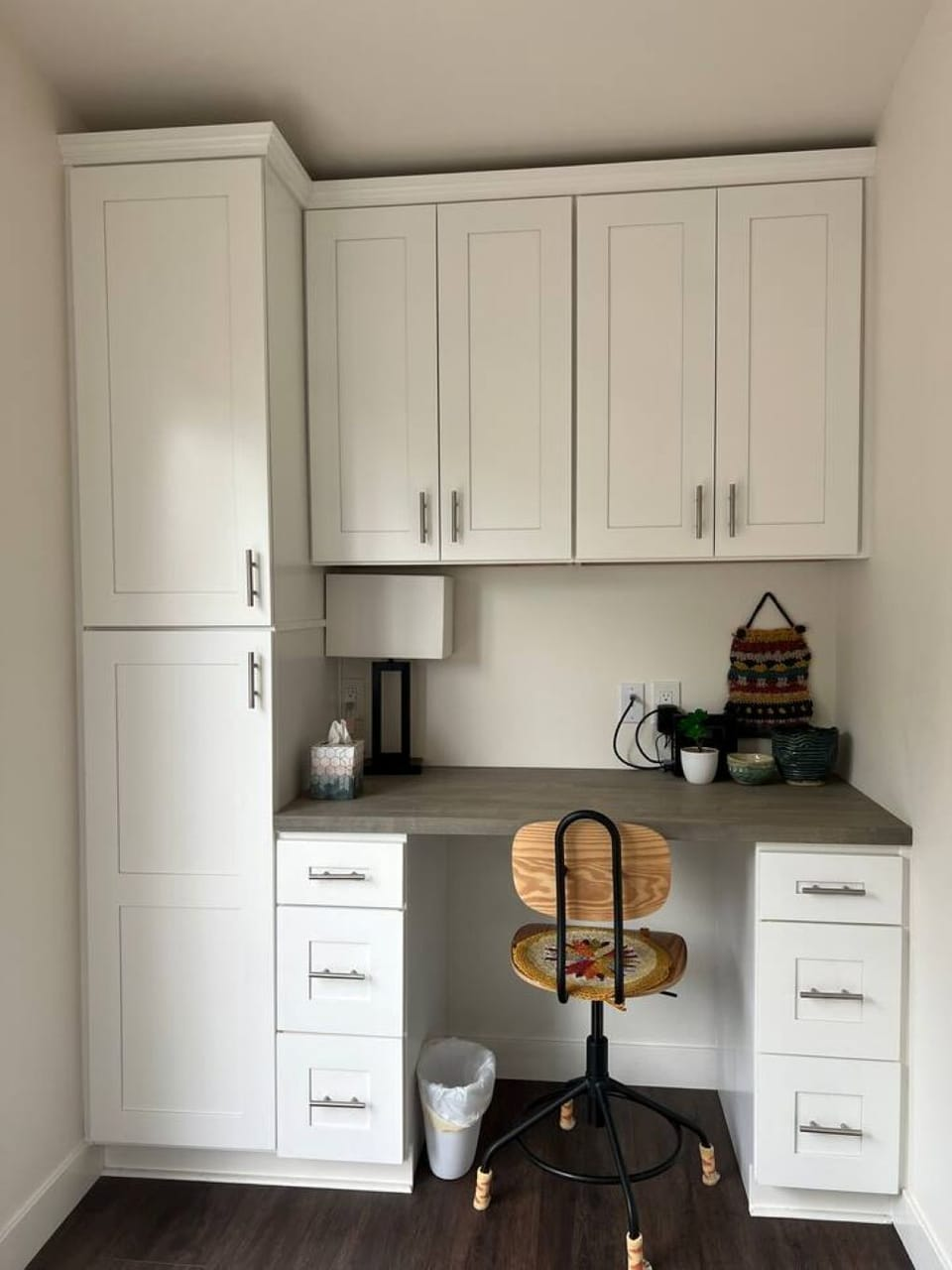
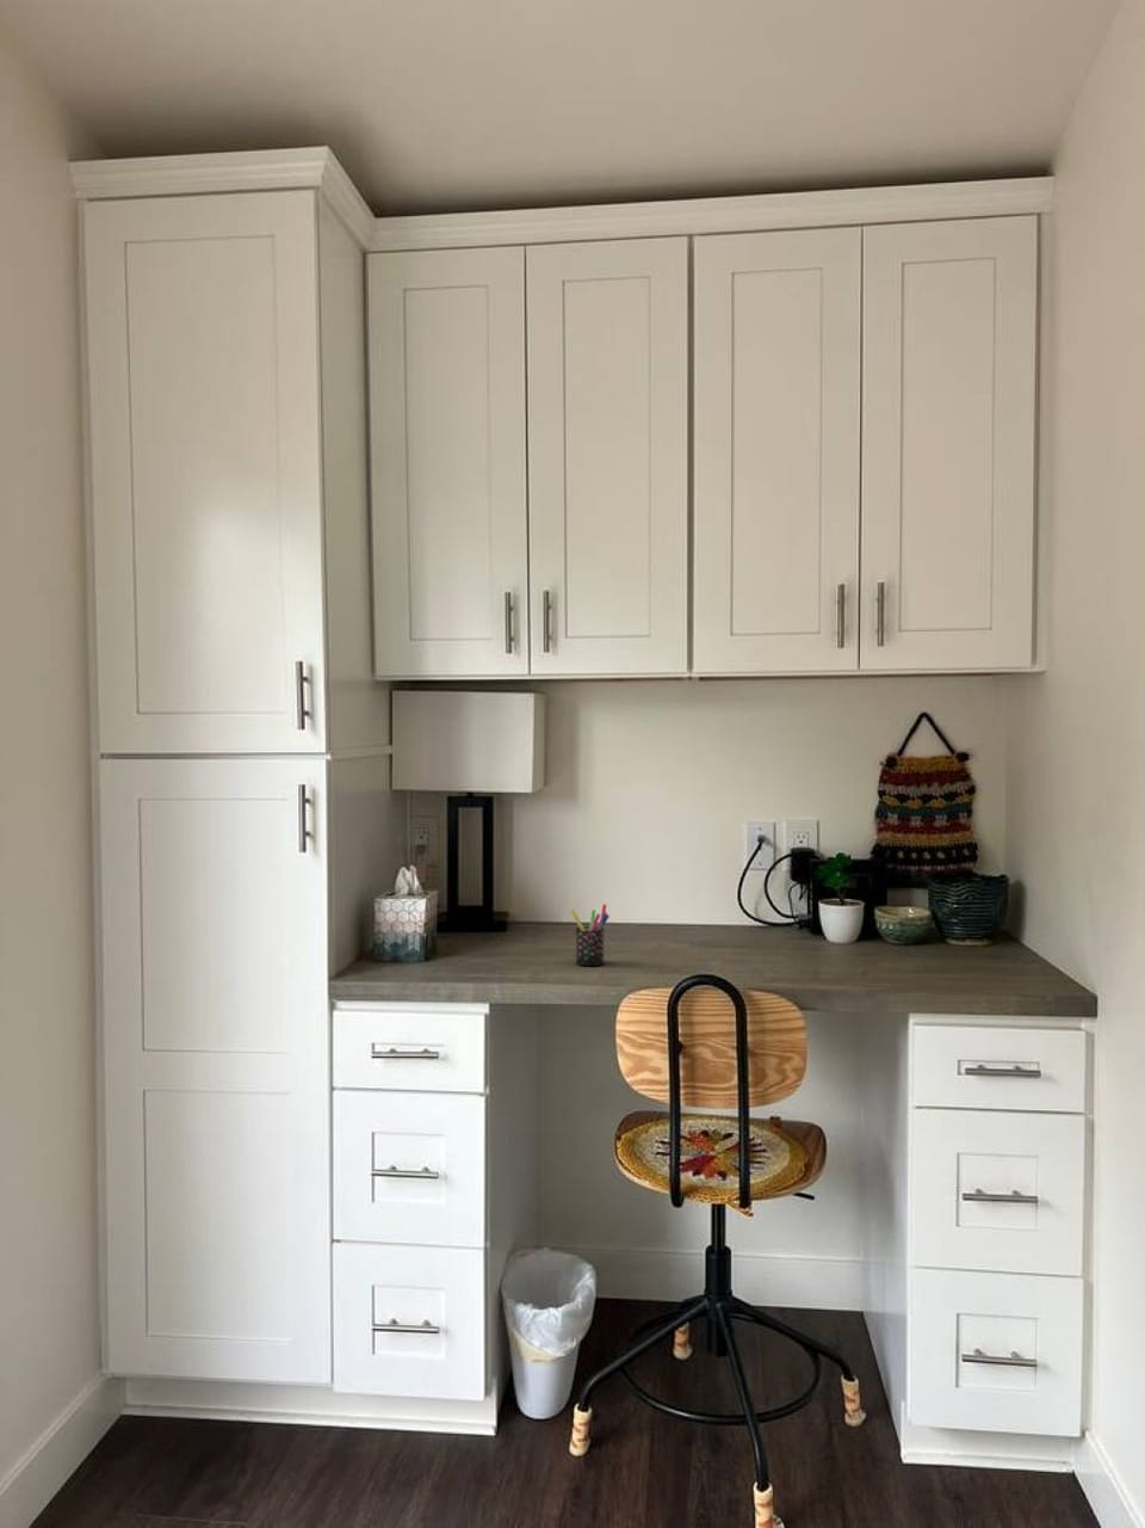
+ pen holder (592, 932)
